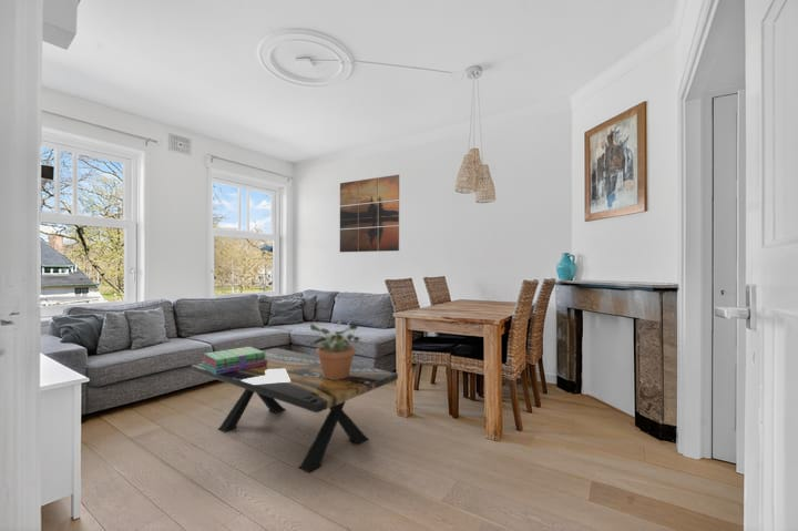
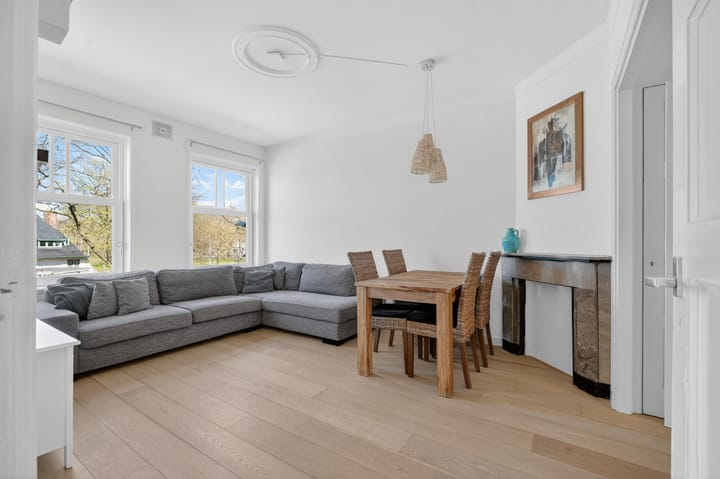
- coffee table (290, 401)
- wall art (368, 215)
- potted plant (332, 349)
- stack of books (234, 358)
